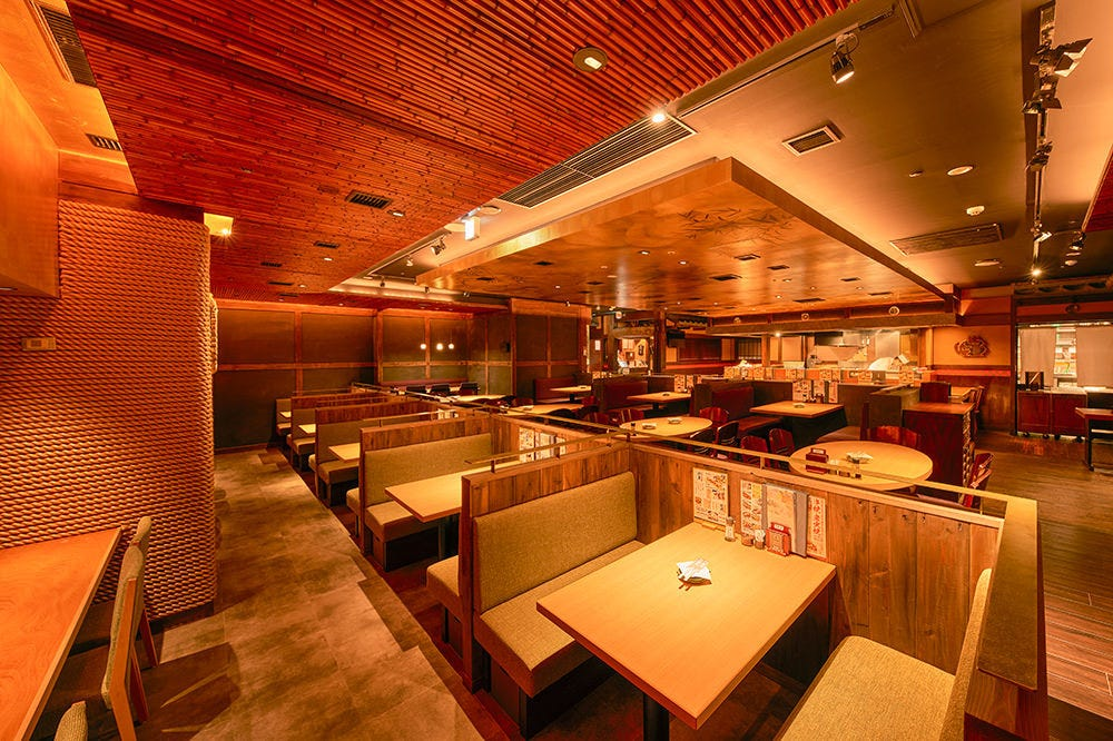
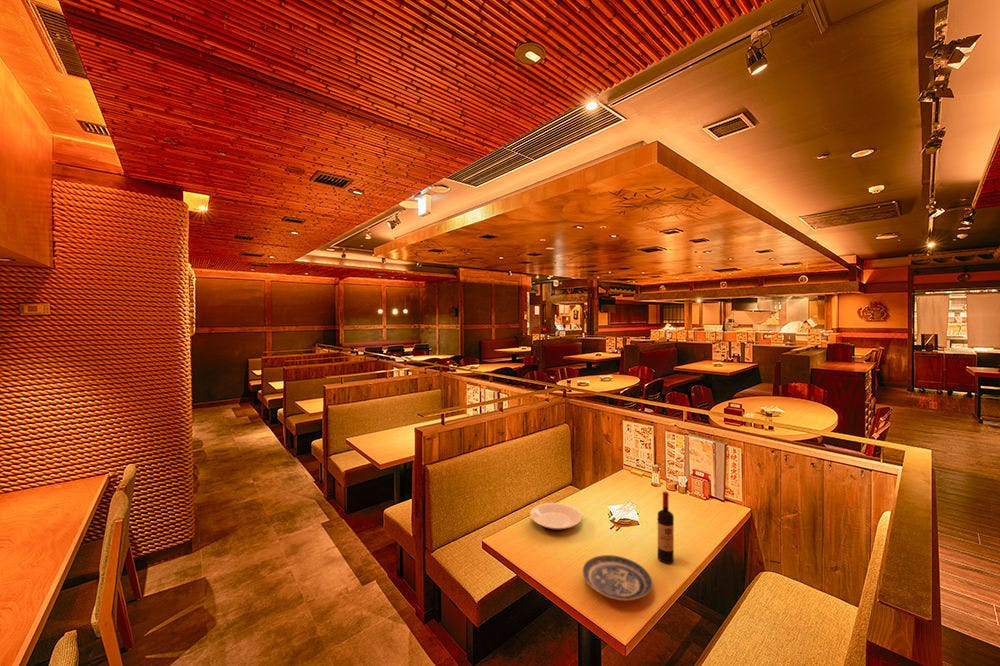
+ plate (555, 518)
+ plate (616, 579)
+ wine bottle (665, 525)
